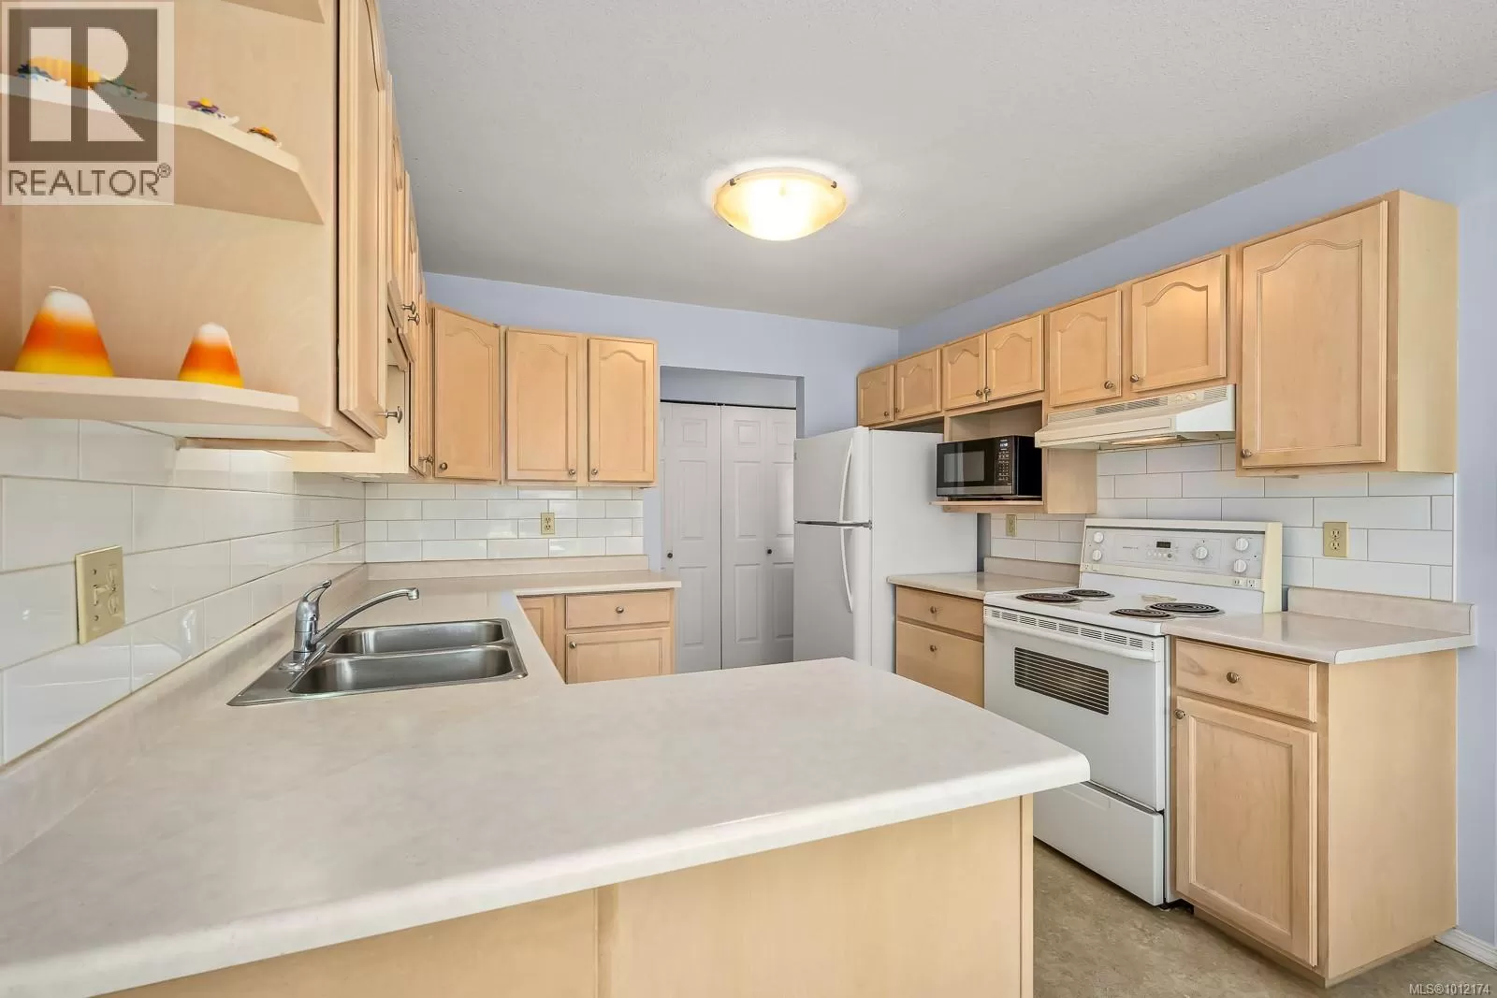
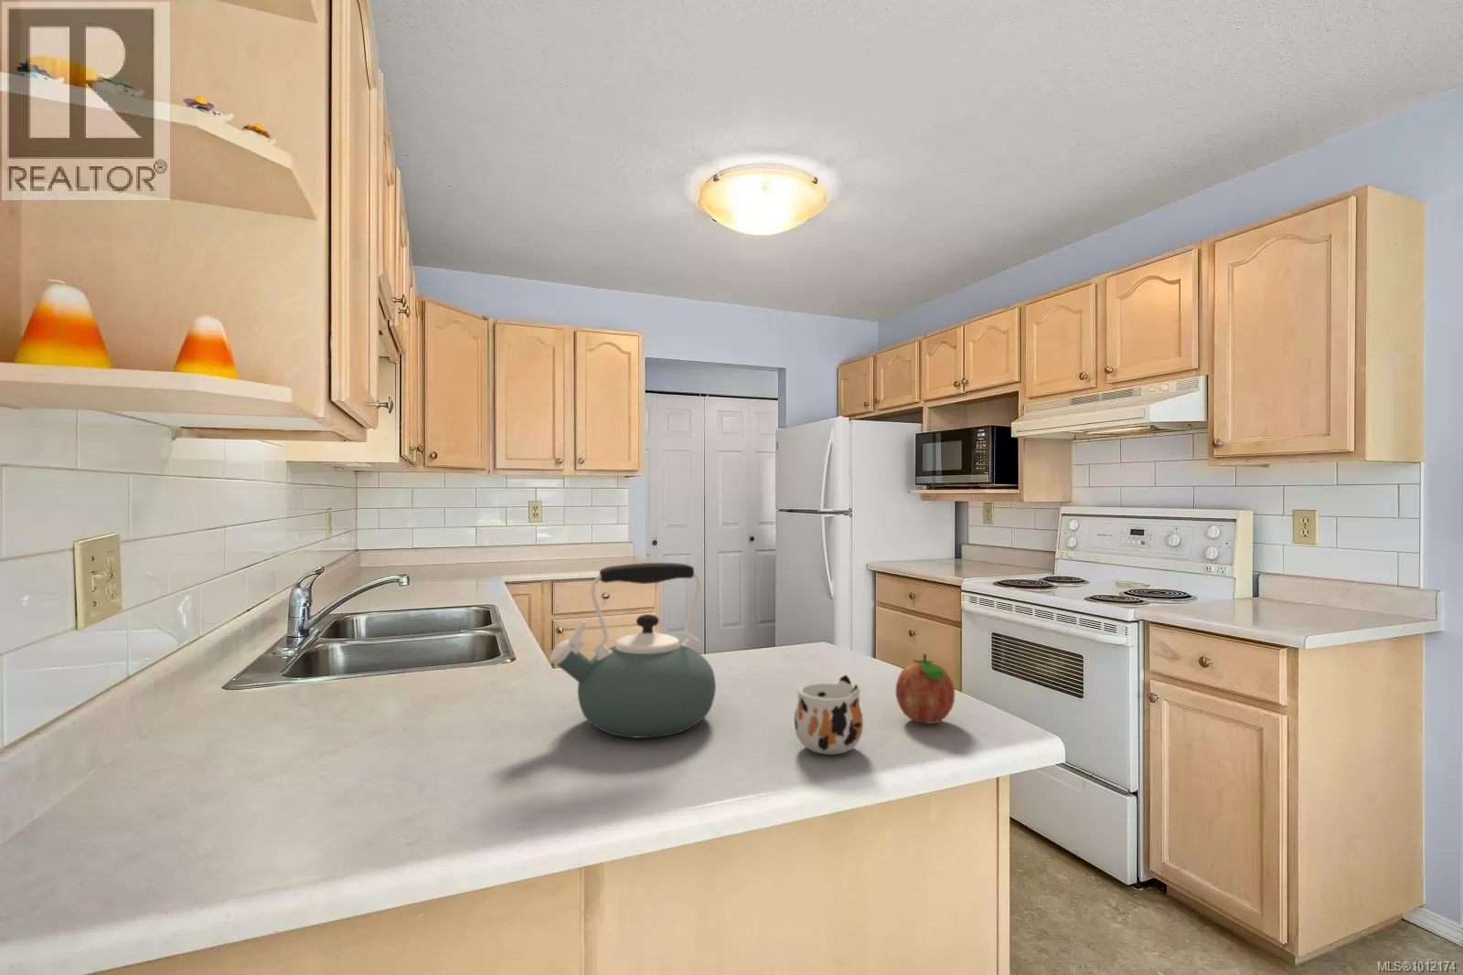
+ fruit (924, 687)
+ kettle (634, 643)
+ mug (826, 709)
